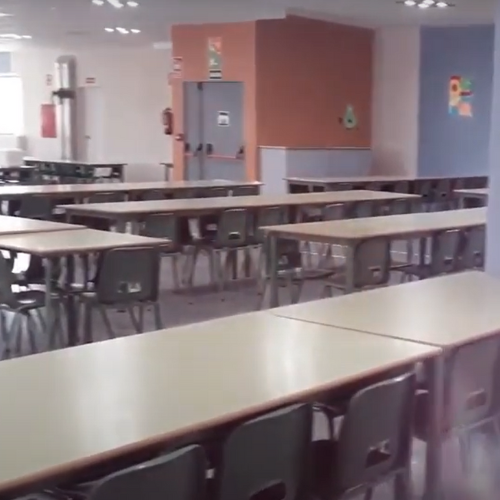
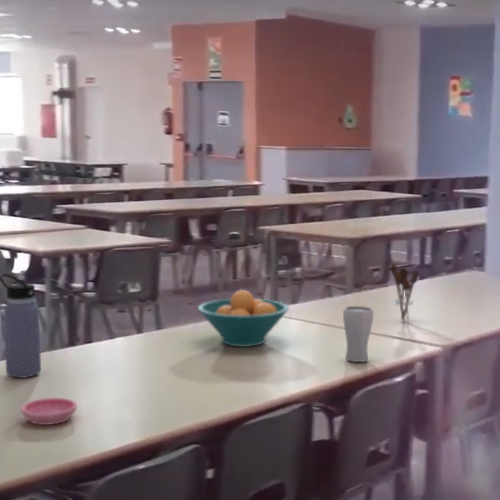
+ water bottle (20, 323)
+ fruit bowl (243, 316)
+ saucer (49, 411)
+ drinking glass (357, 334)
+ utensil holder (403, 292)
